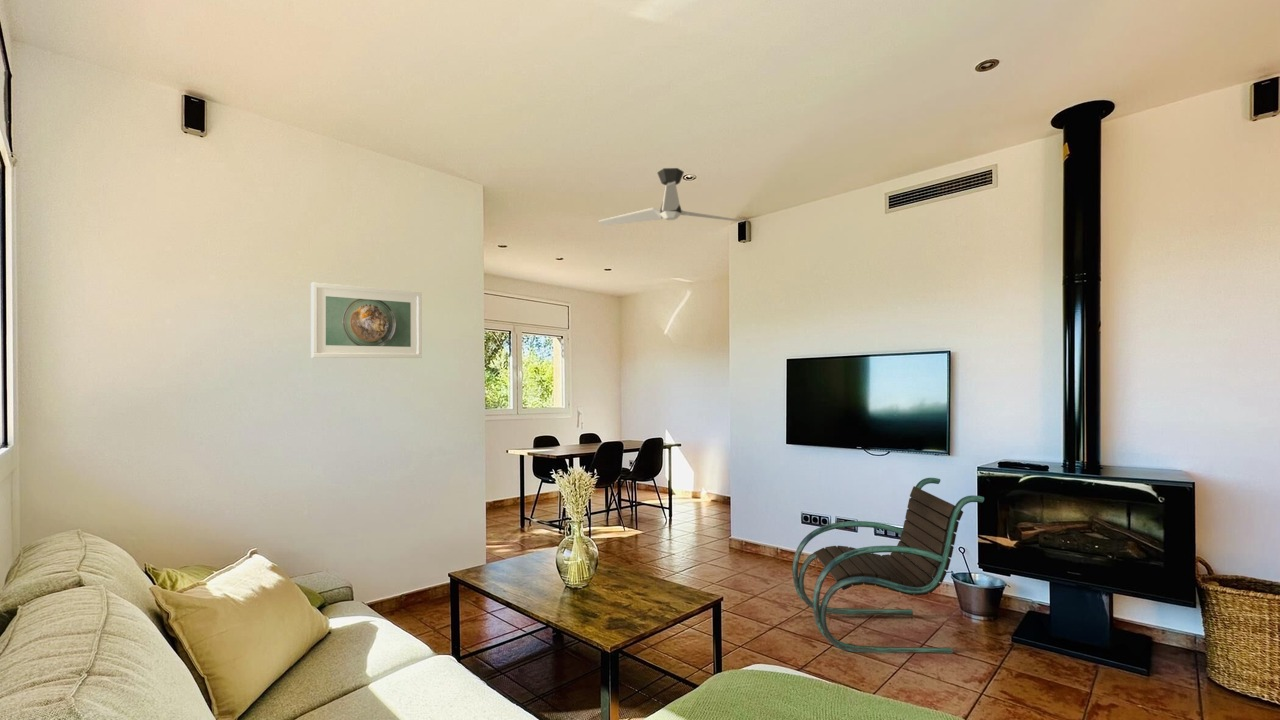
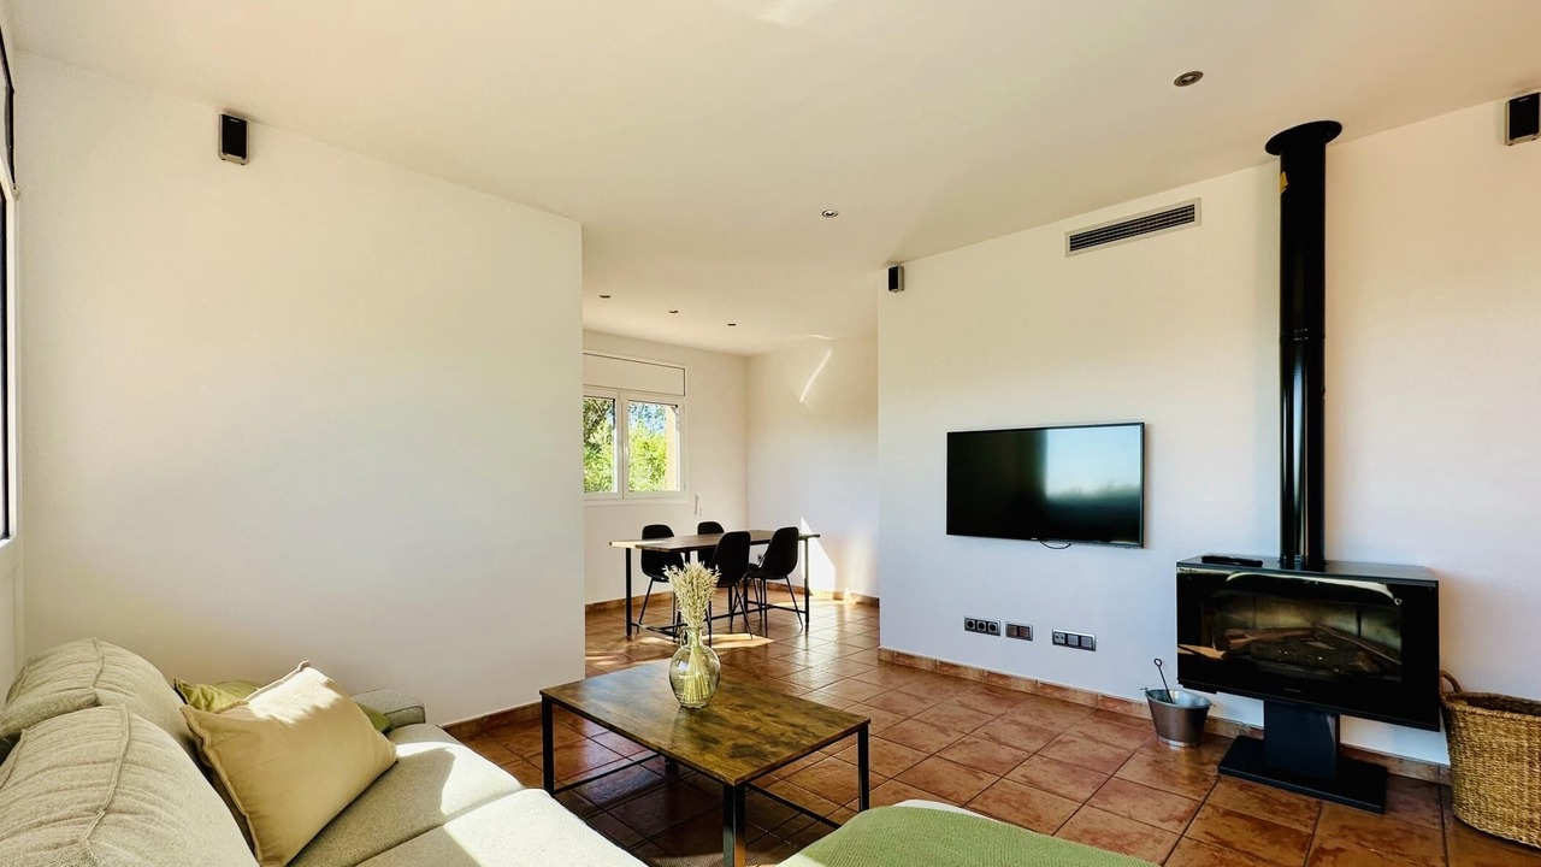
- lounge chair (880, 559)
- ceiling fan (670, 189)
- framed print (369, 322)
